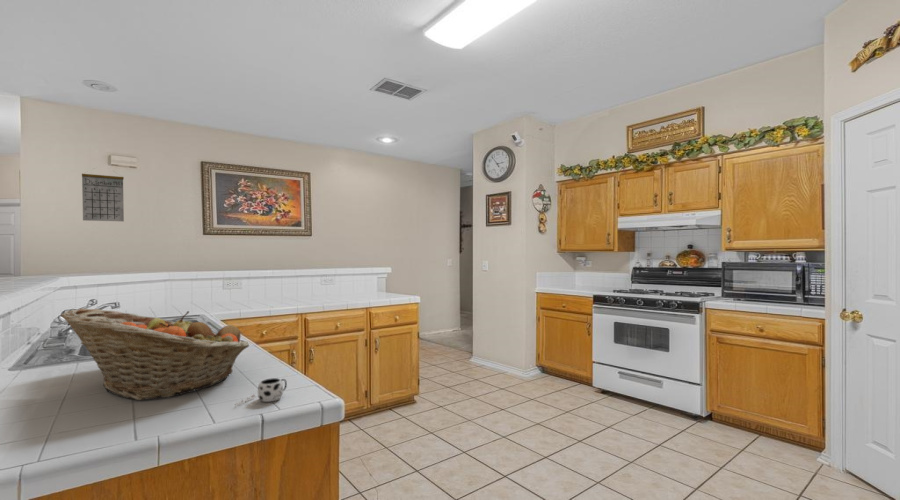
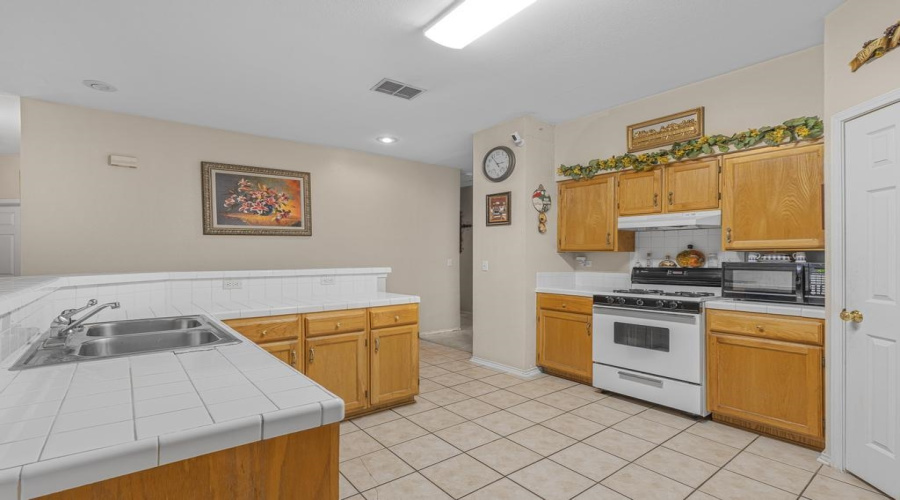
- calendar (103, 192)
- mug (263, 391)
- fruit basket (161, 342)
